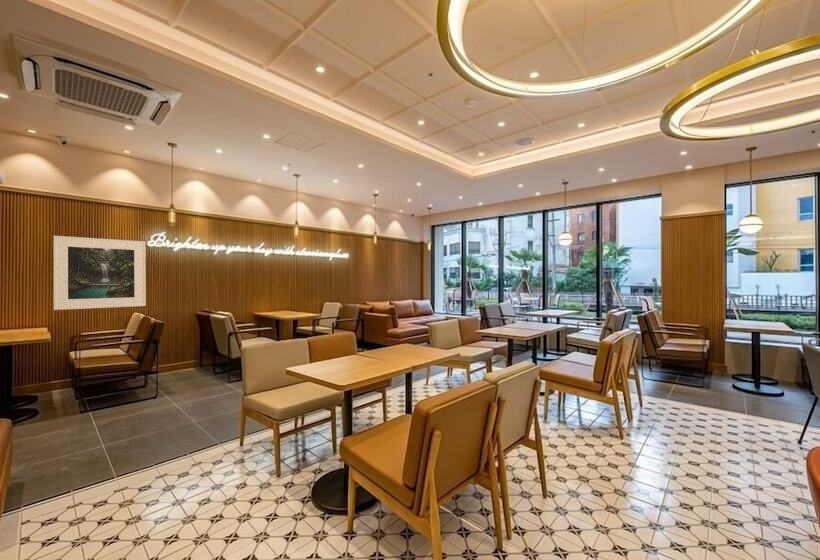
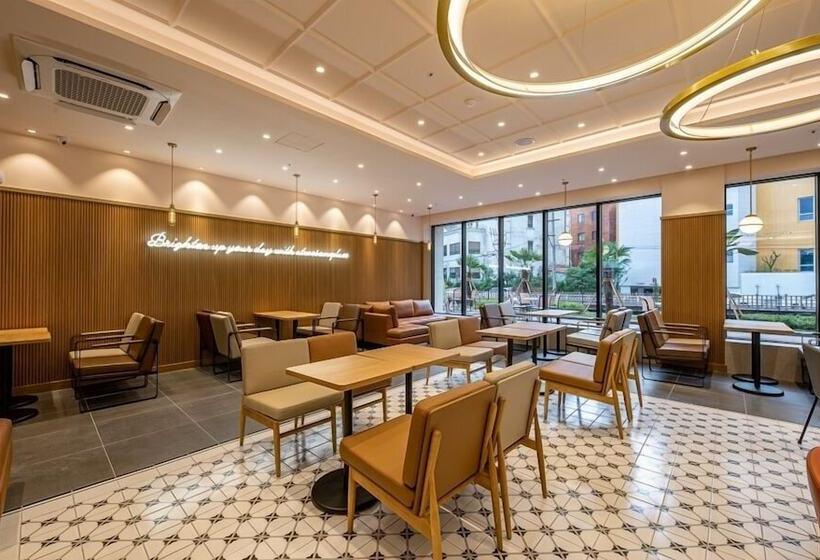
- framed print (102, 273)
